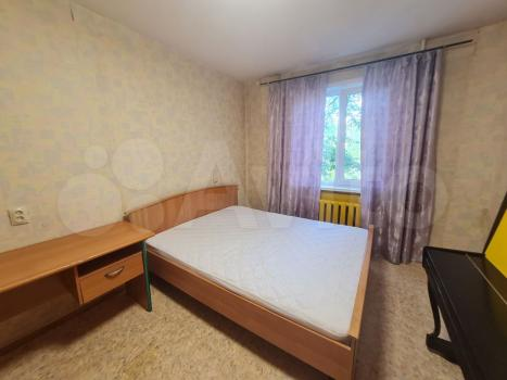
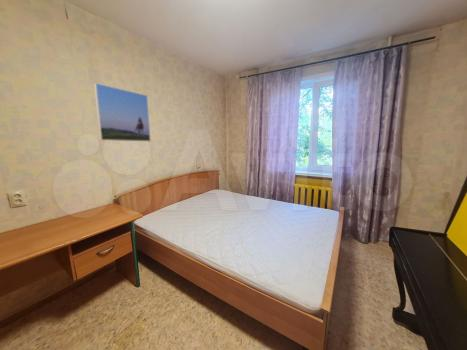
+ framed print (125, 115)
